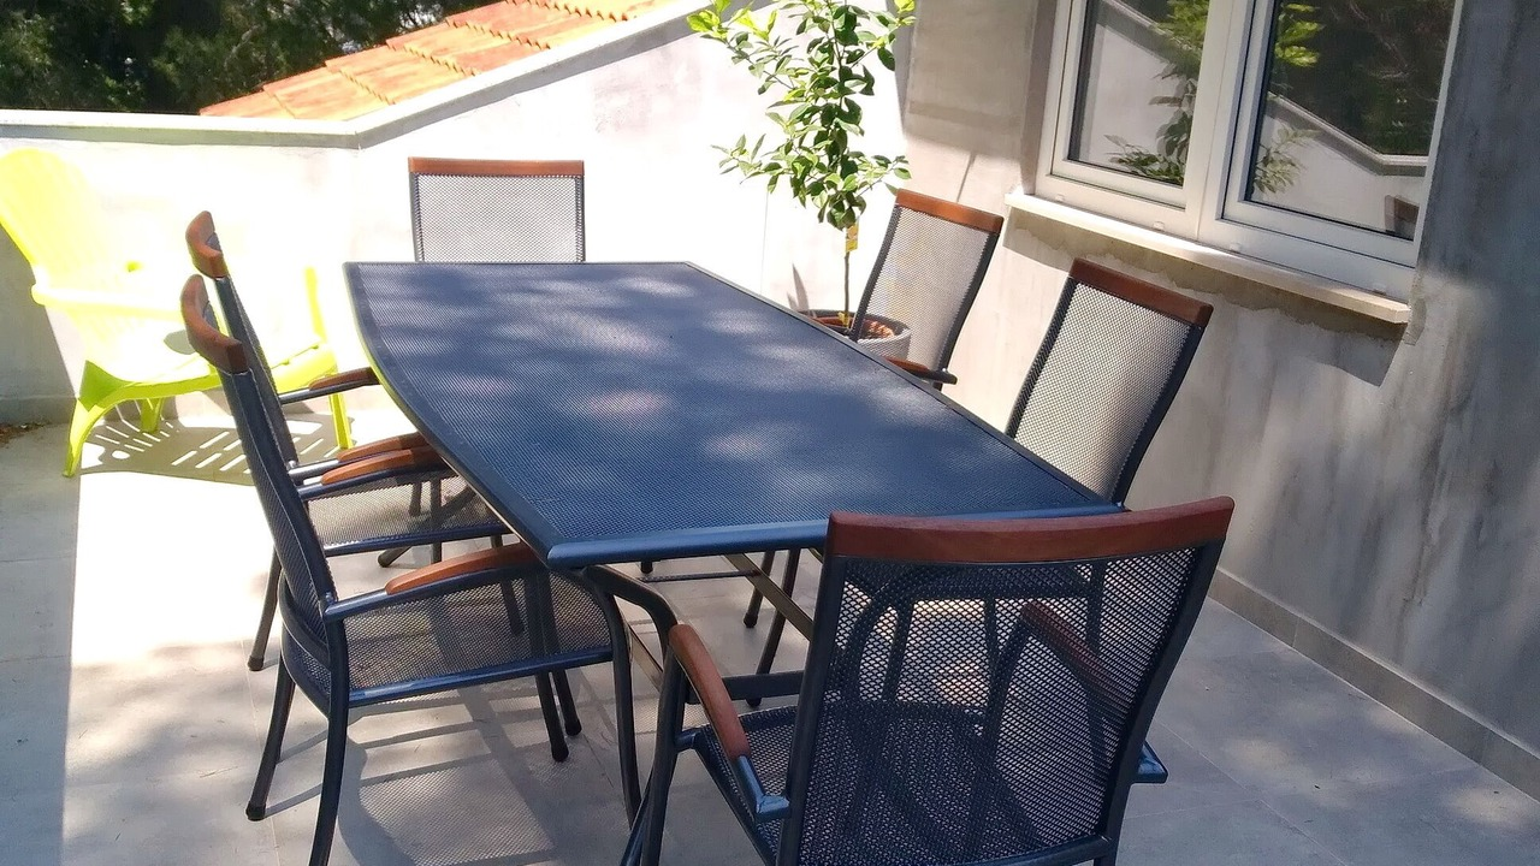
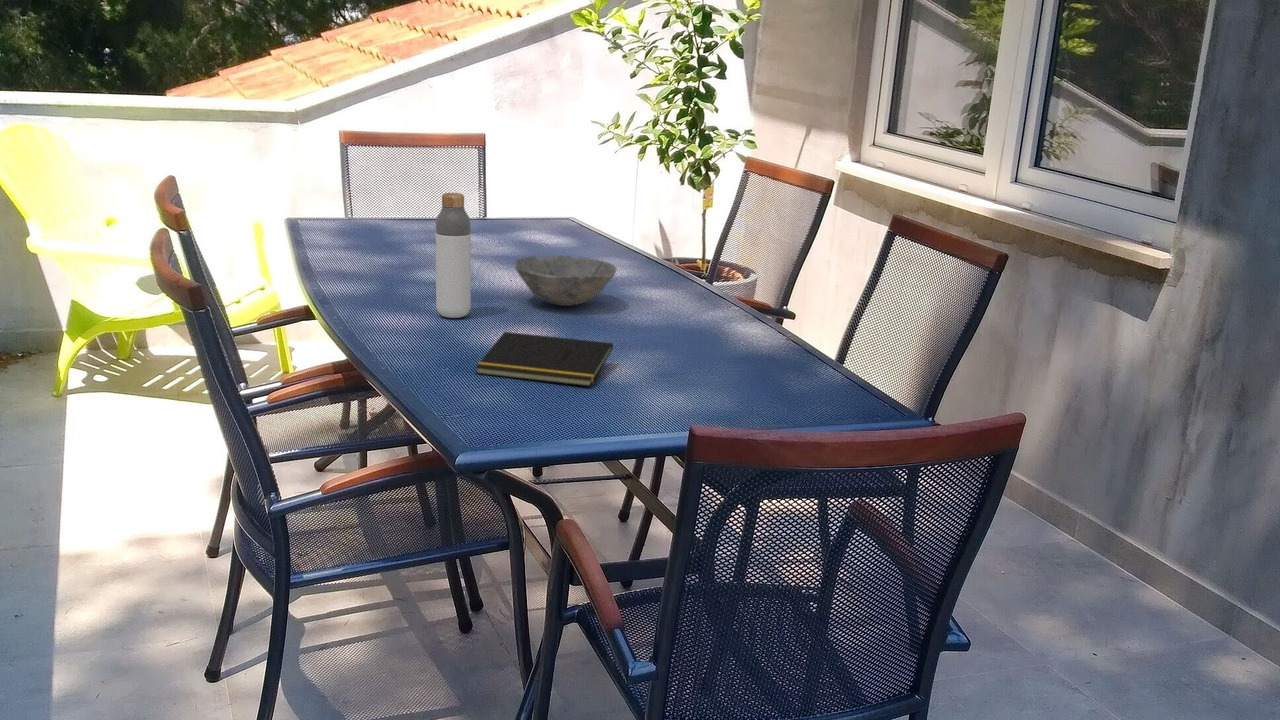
+ bowl (565, 283)
+ bottle (453, 255)
+ notepad (545, 357)
